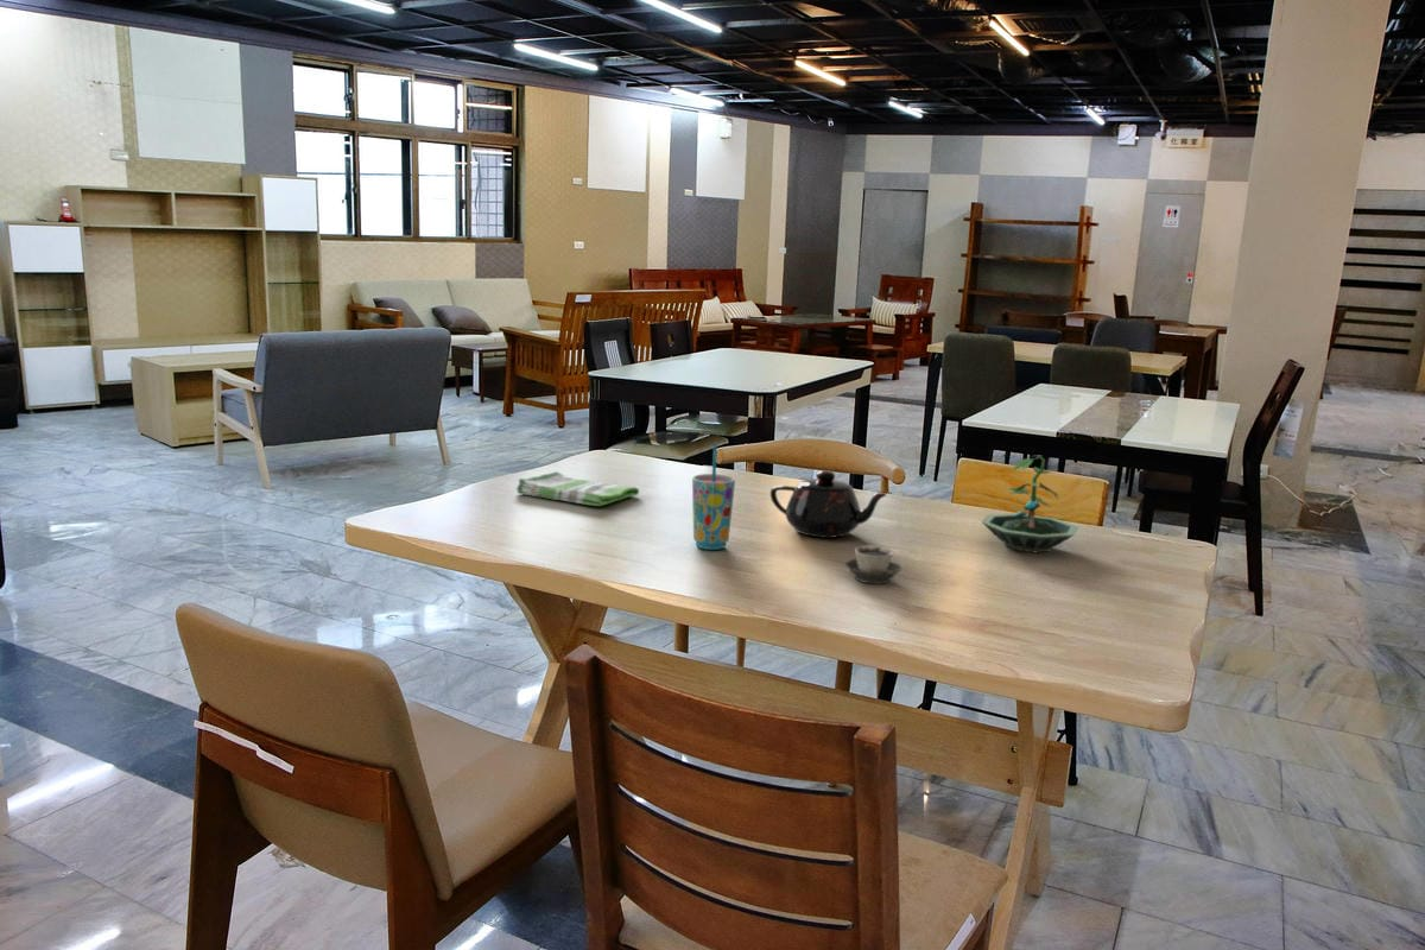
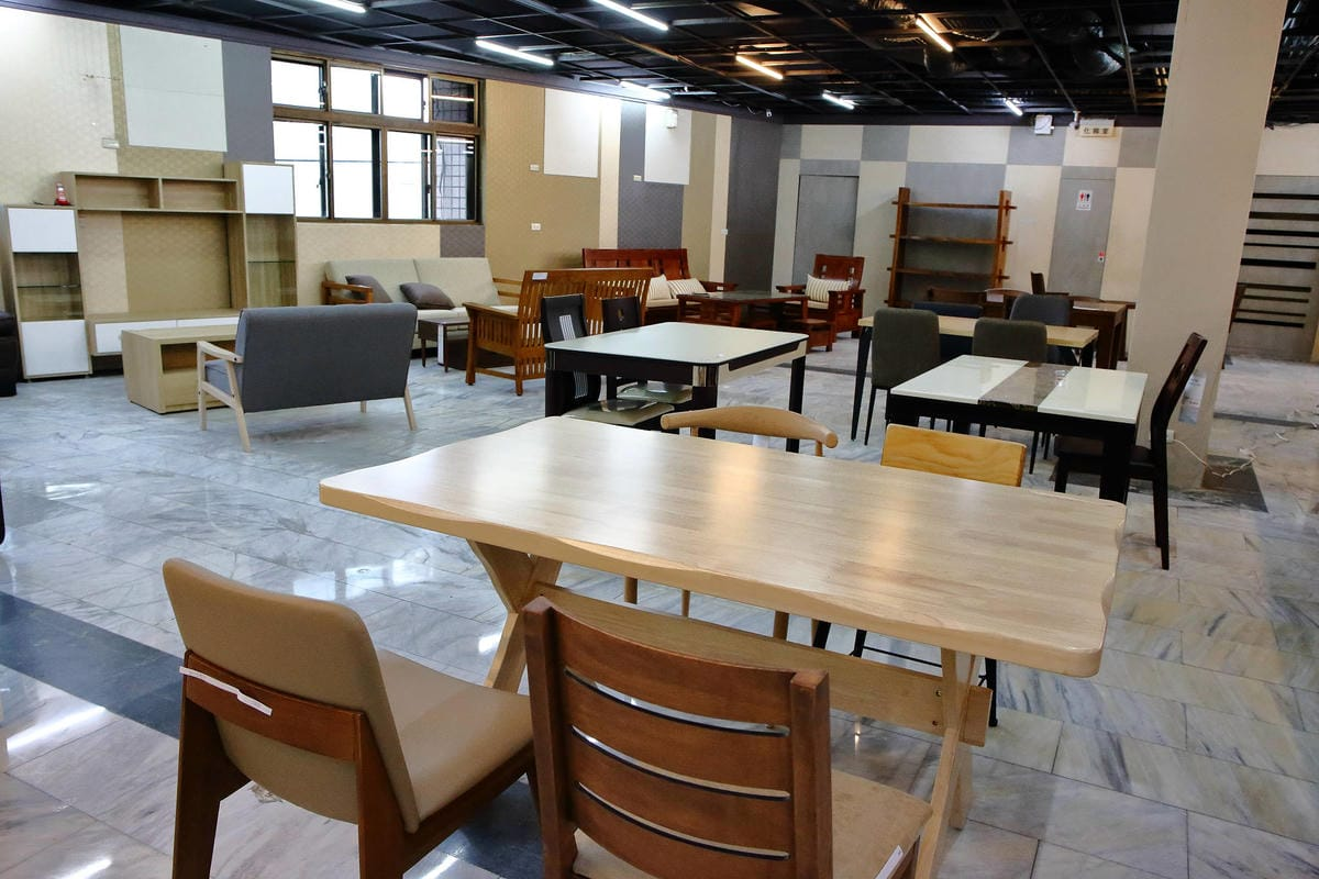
- terrarium (1036, 474)
- dish towel (577, 487)
- cup (873, 564)
- teapot (828, 501)
- cup (712, 495)
